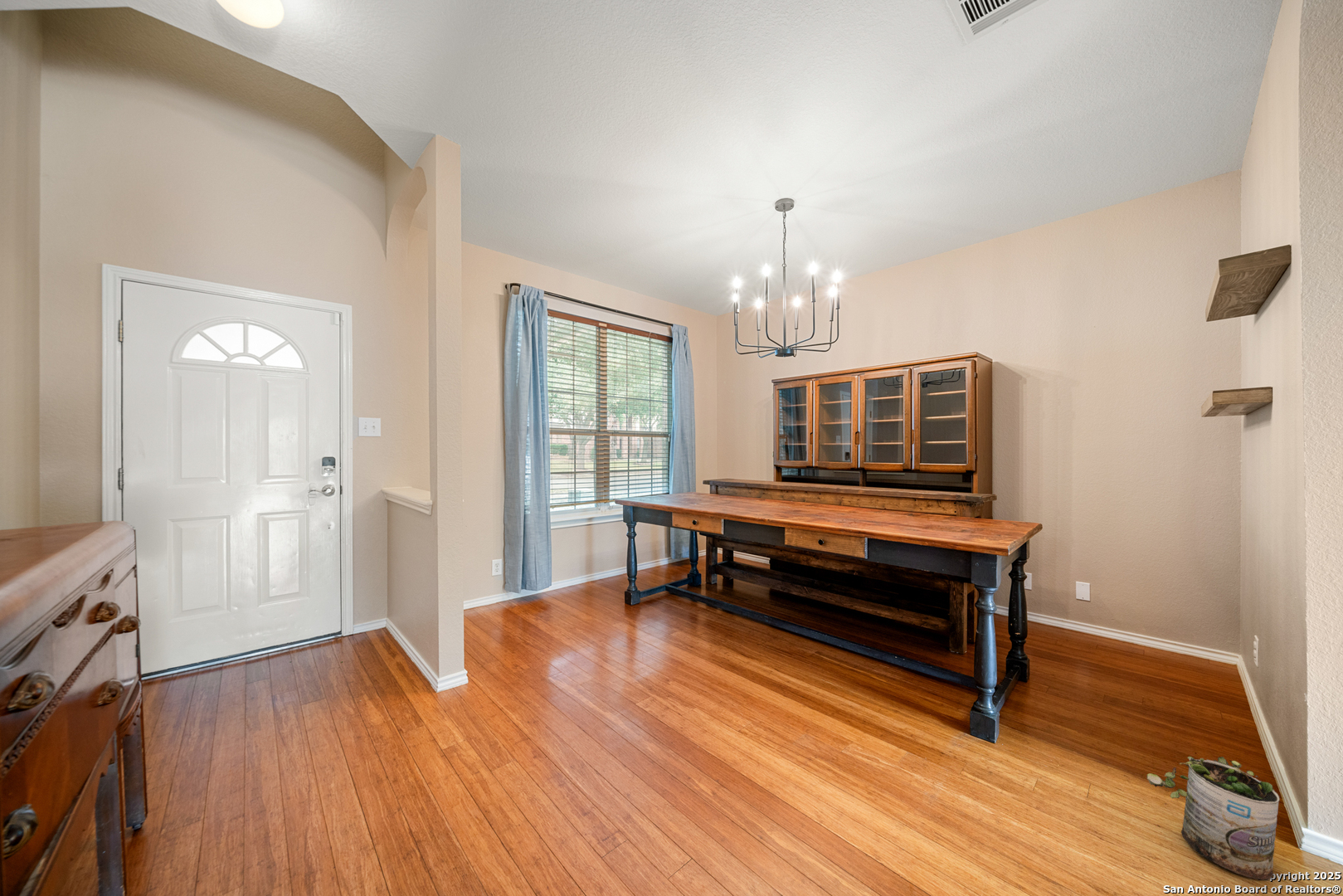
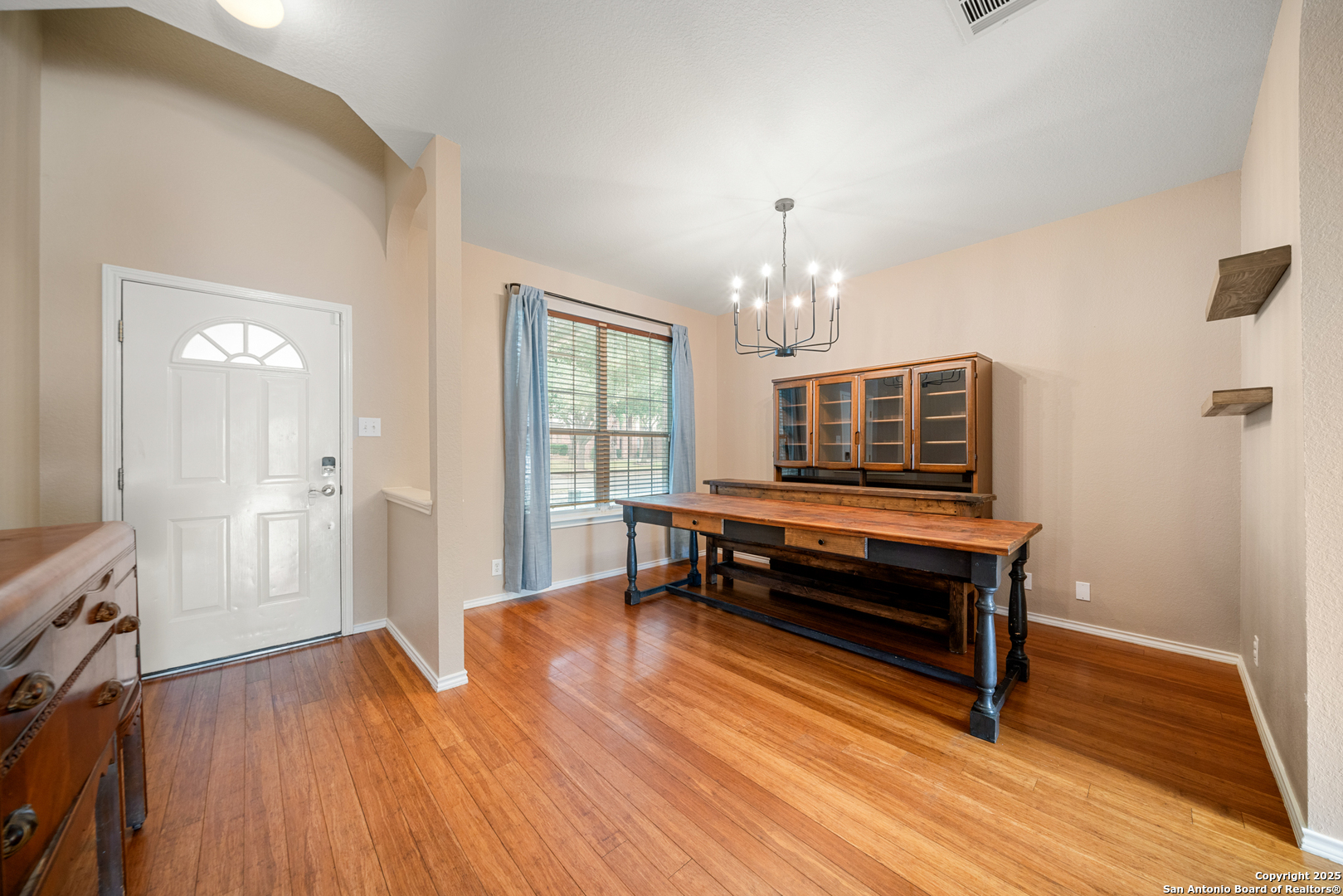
- potted plant (1210, 802)
